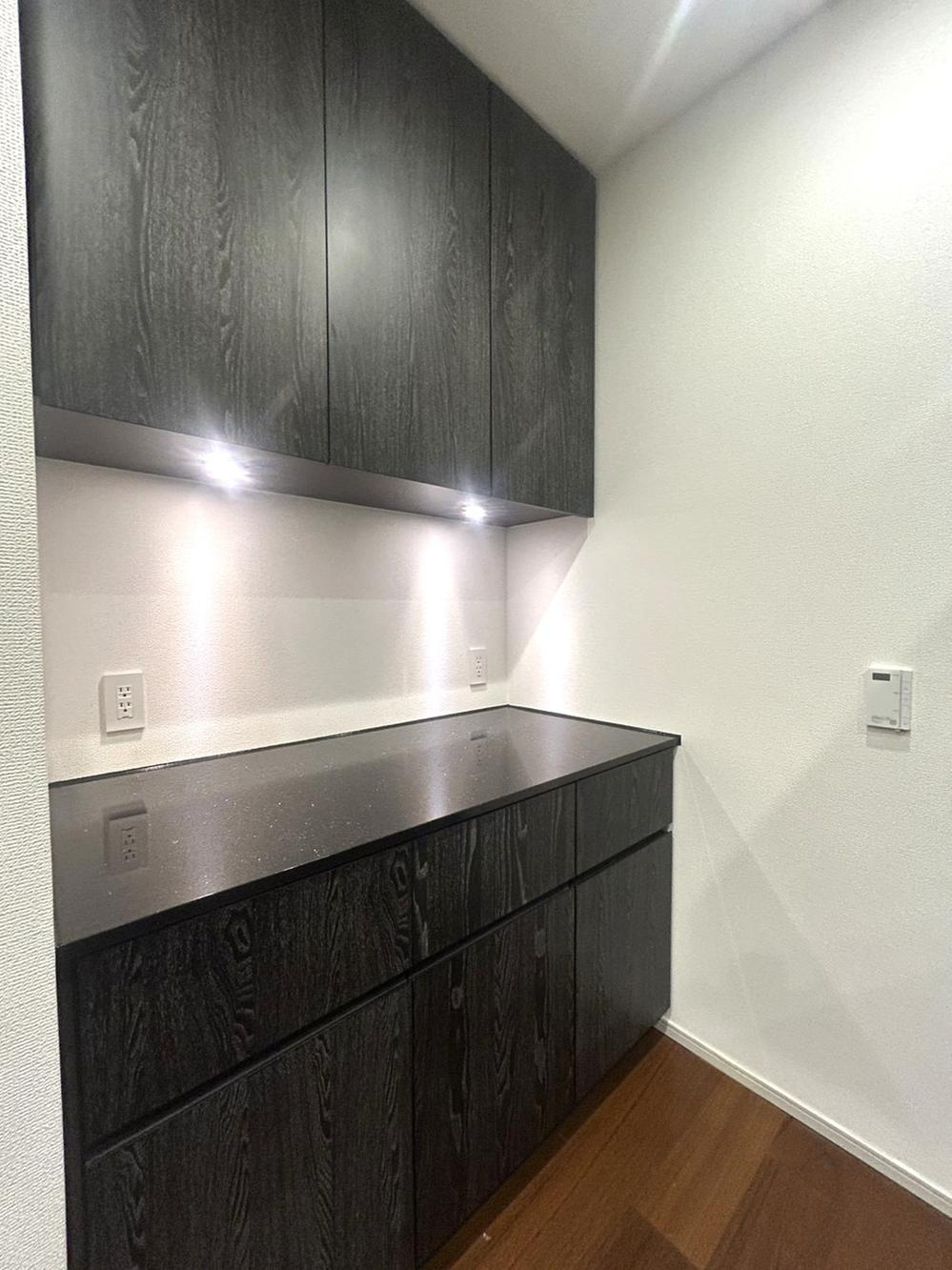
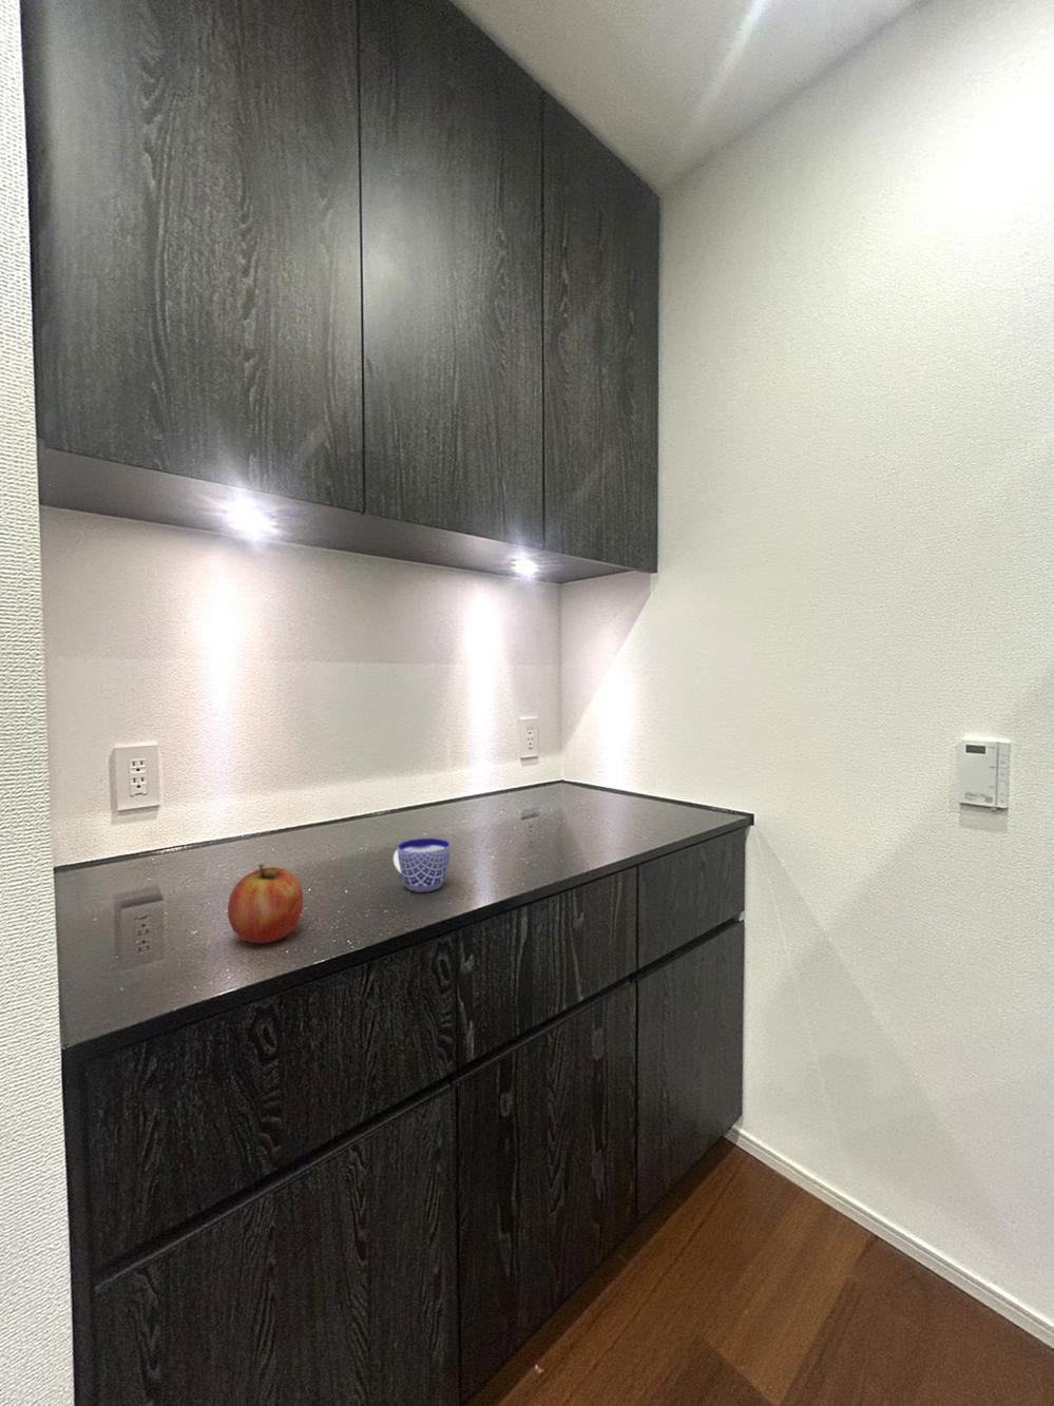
+ fruit (266, 901)
+ cup (417, 864)
